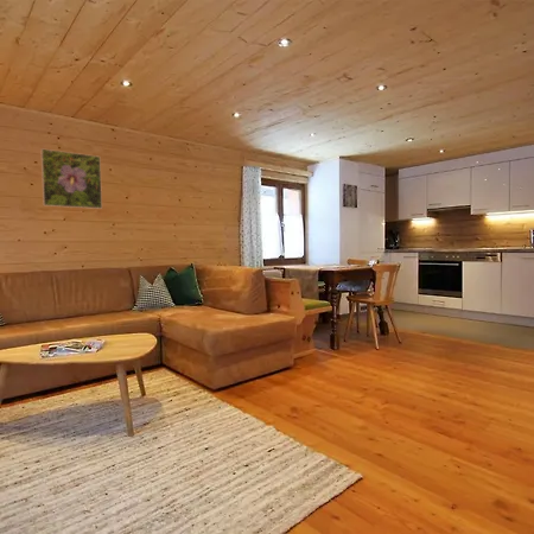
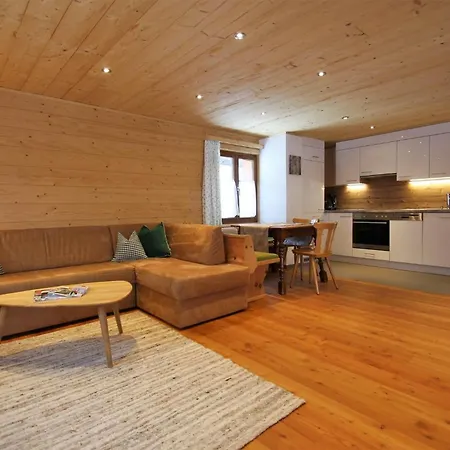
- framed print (72, 179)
